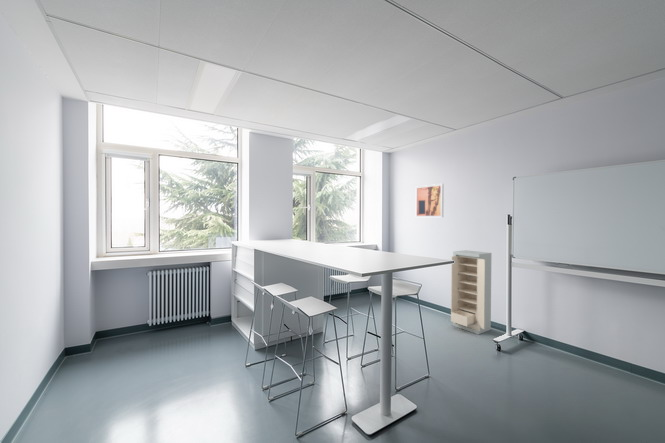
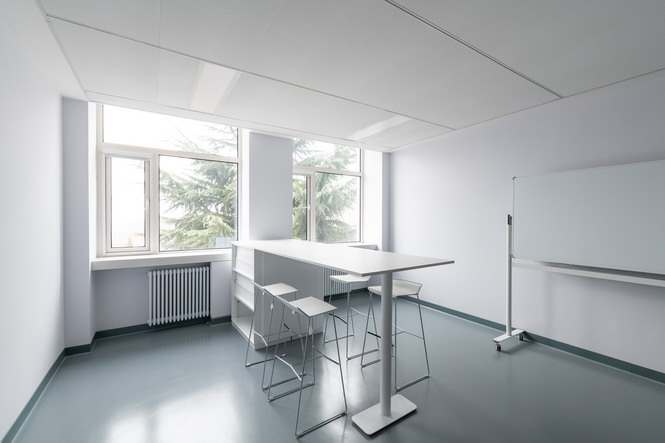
- storage cabinet (471, 291)
- wall art (428, 201)
